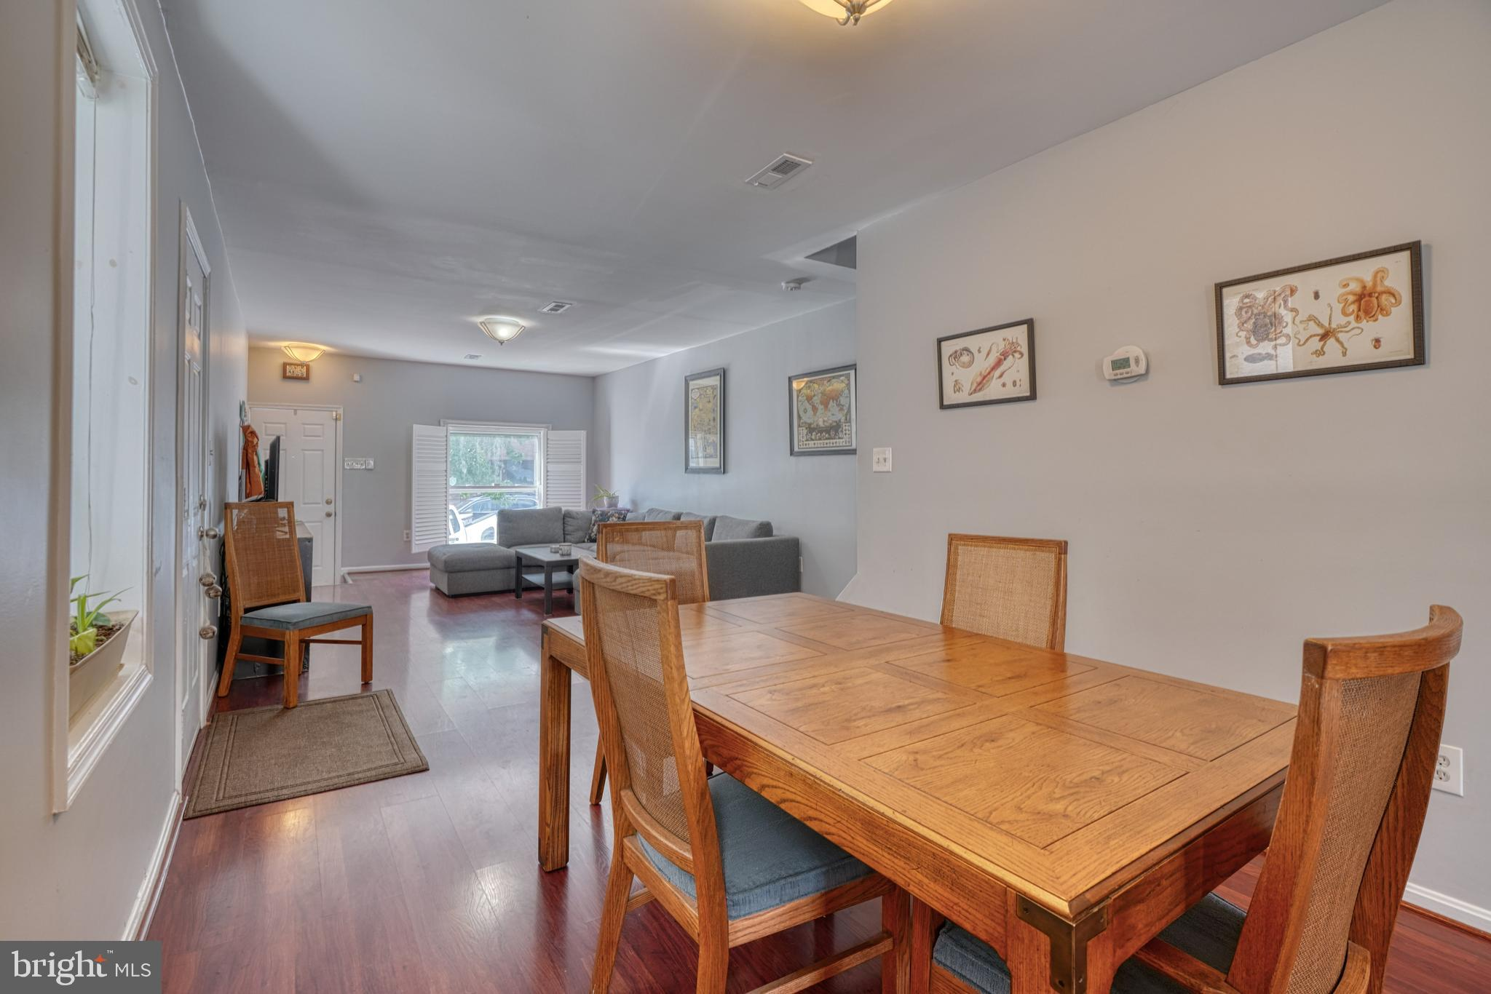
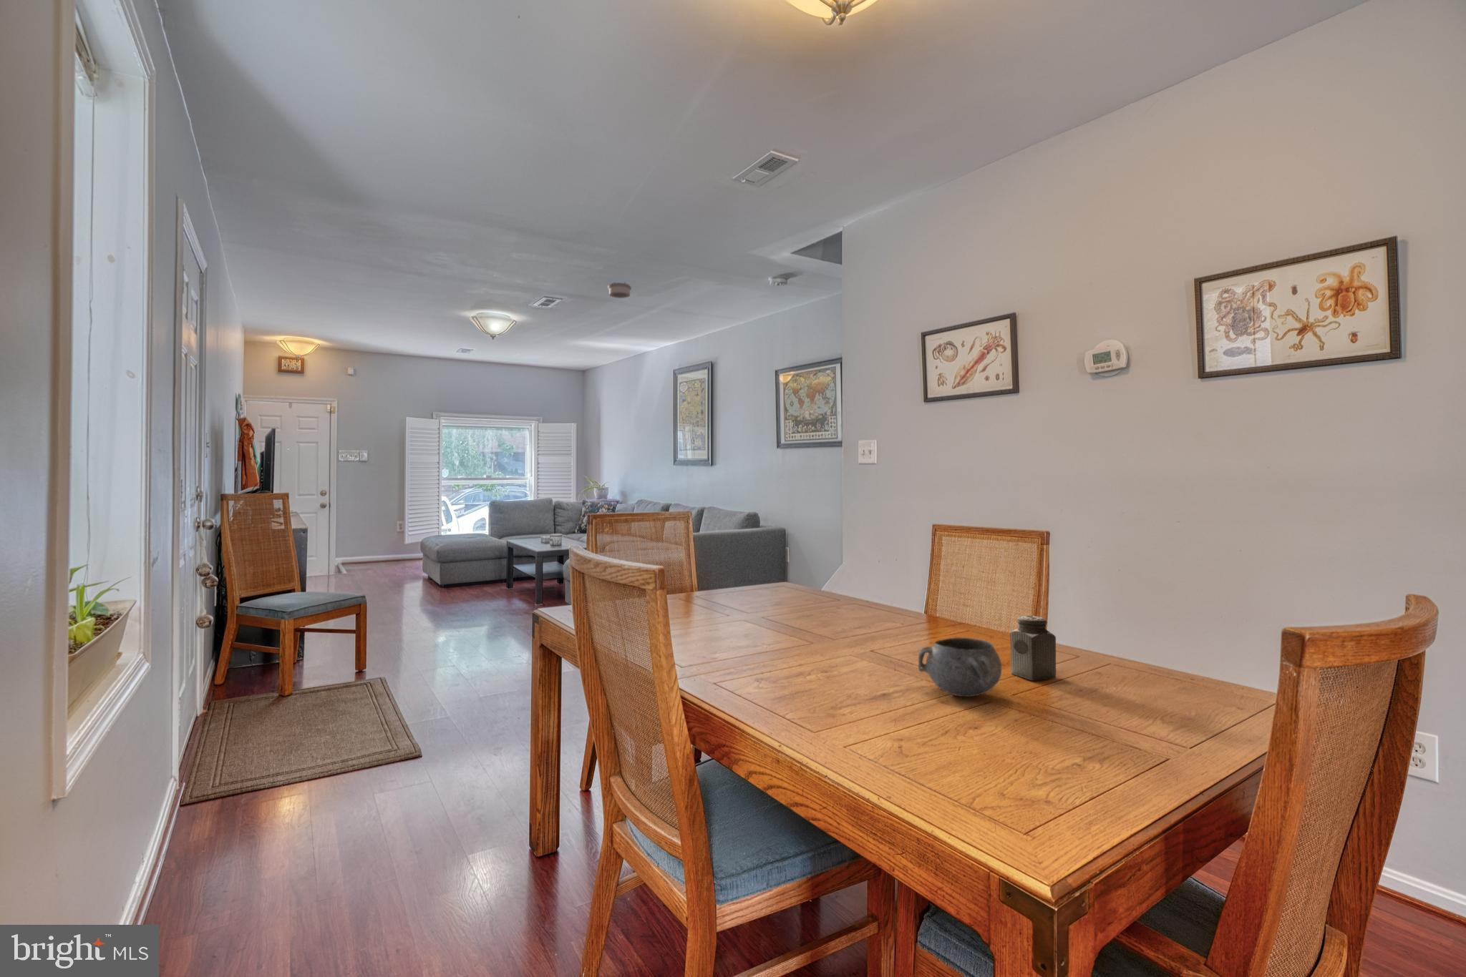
+ salt shaker (1032, 646)
+ smoke detector (620, 289)
+ decorative bowl (959, 668)
